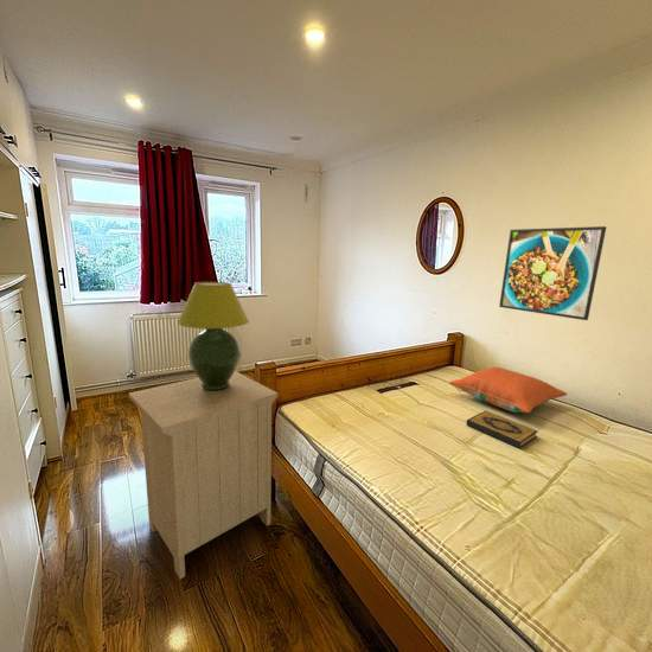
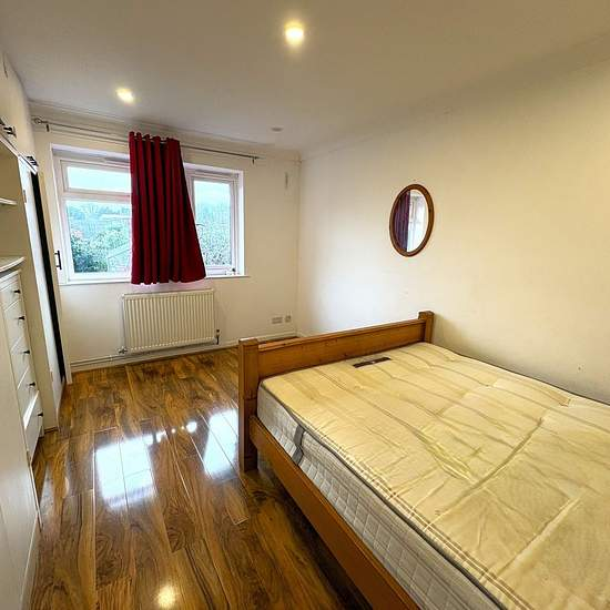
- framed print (545, 271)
- nightstand (206, 460)
- hardback book (500, 428)
- table lamp (215, 335)
- pillow (506, 388)
